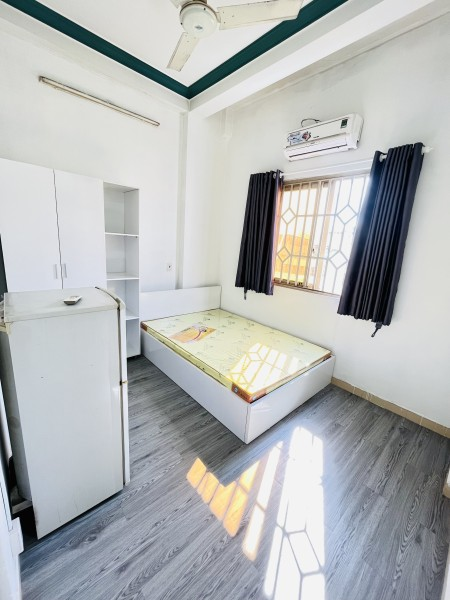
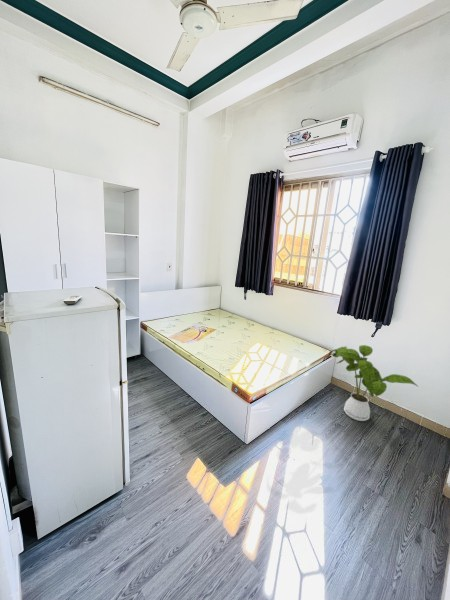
+ house plant (363, 384)
